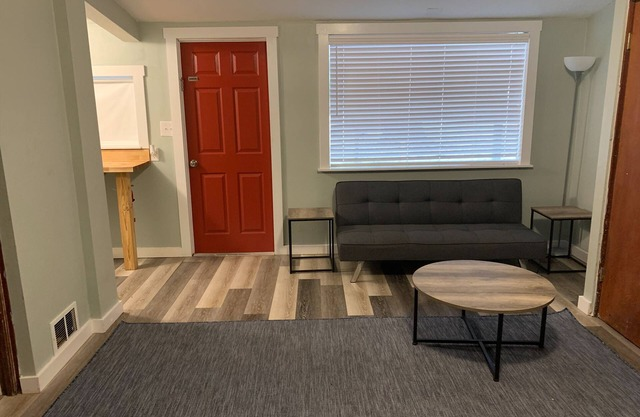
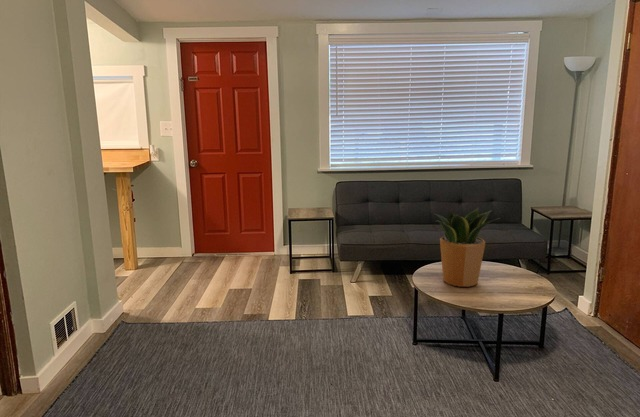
+ potted plant (466, 245)
